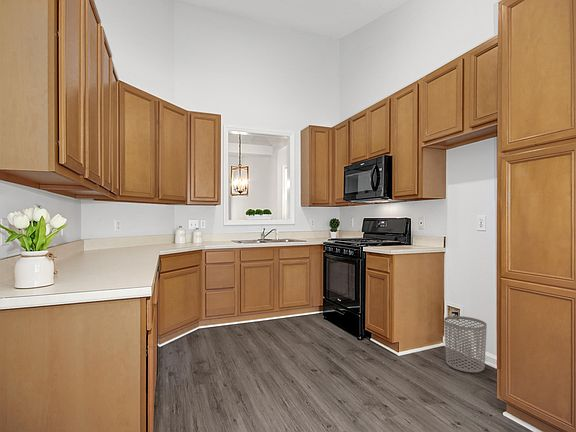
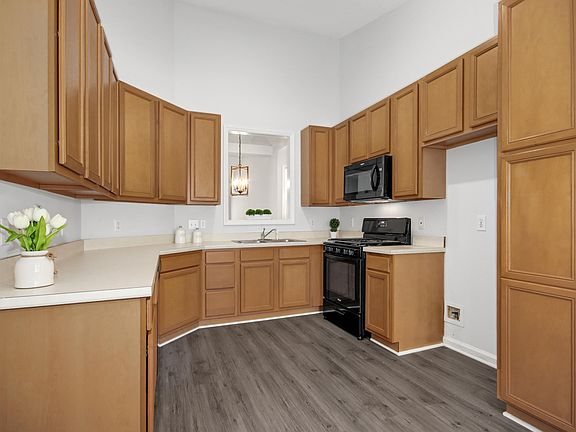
- waste bin (464, 343)
